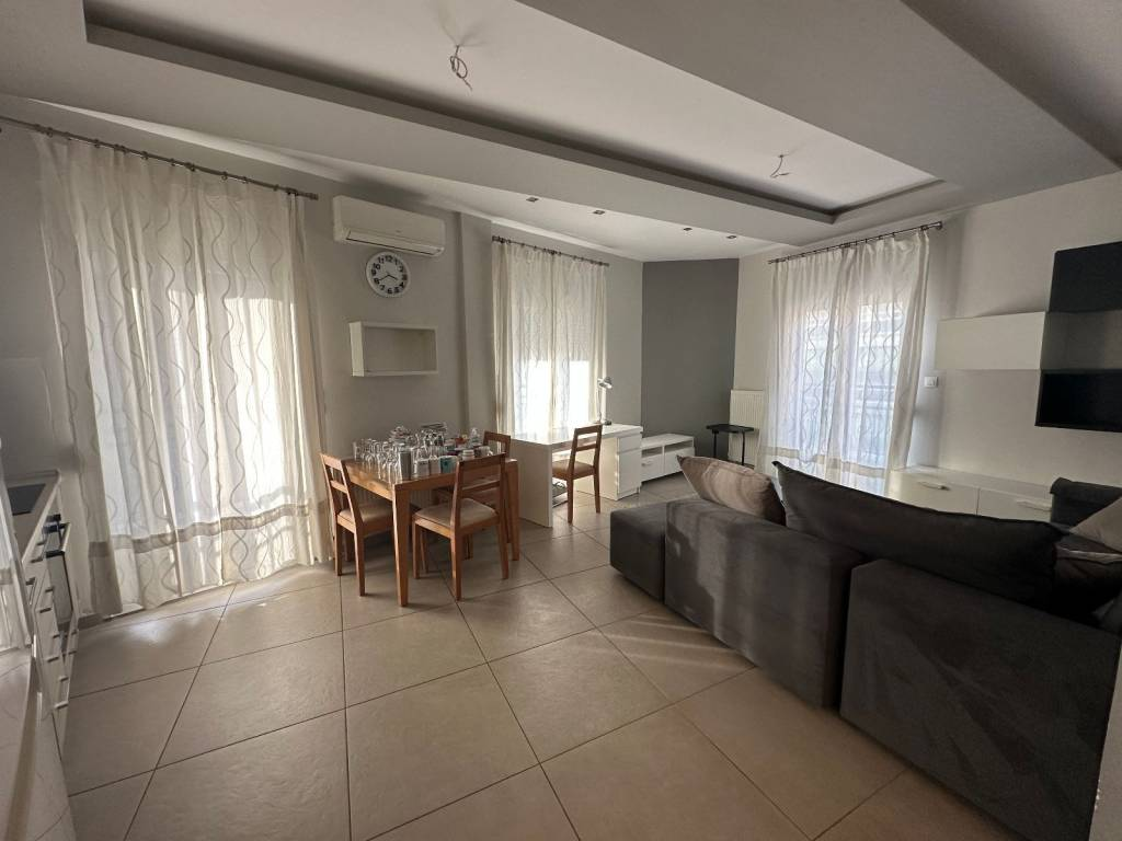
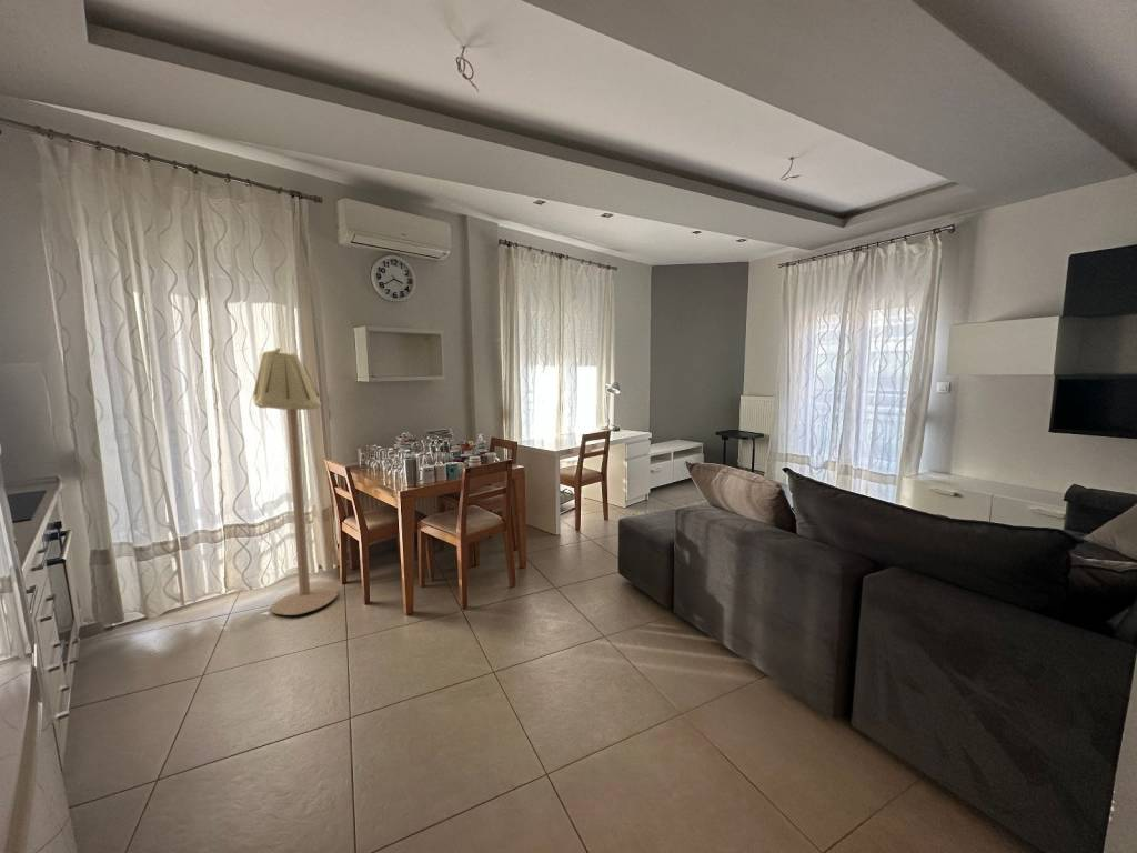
+ floor lamp (293, 476)
